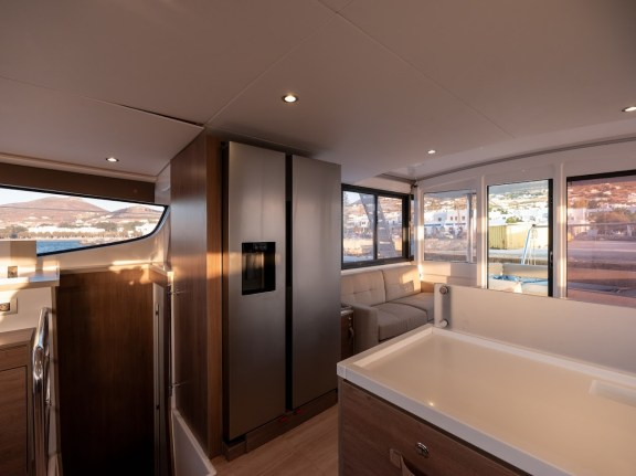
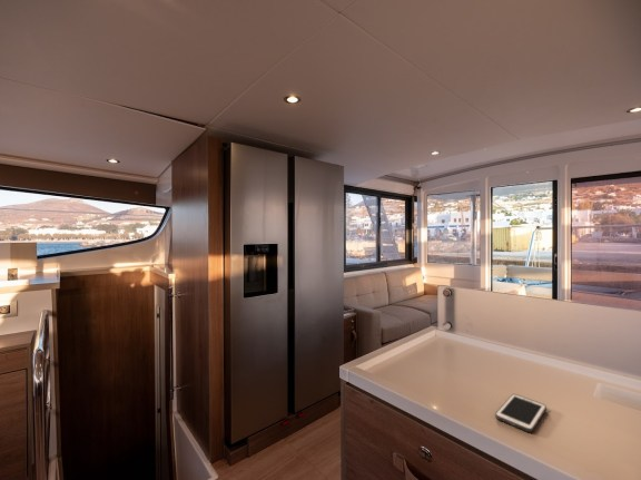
+ cell phone (521, 411)
